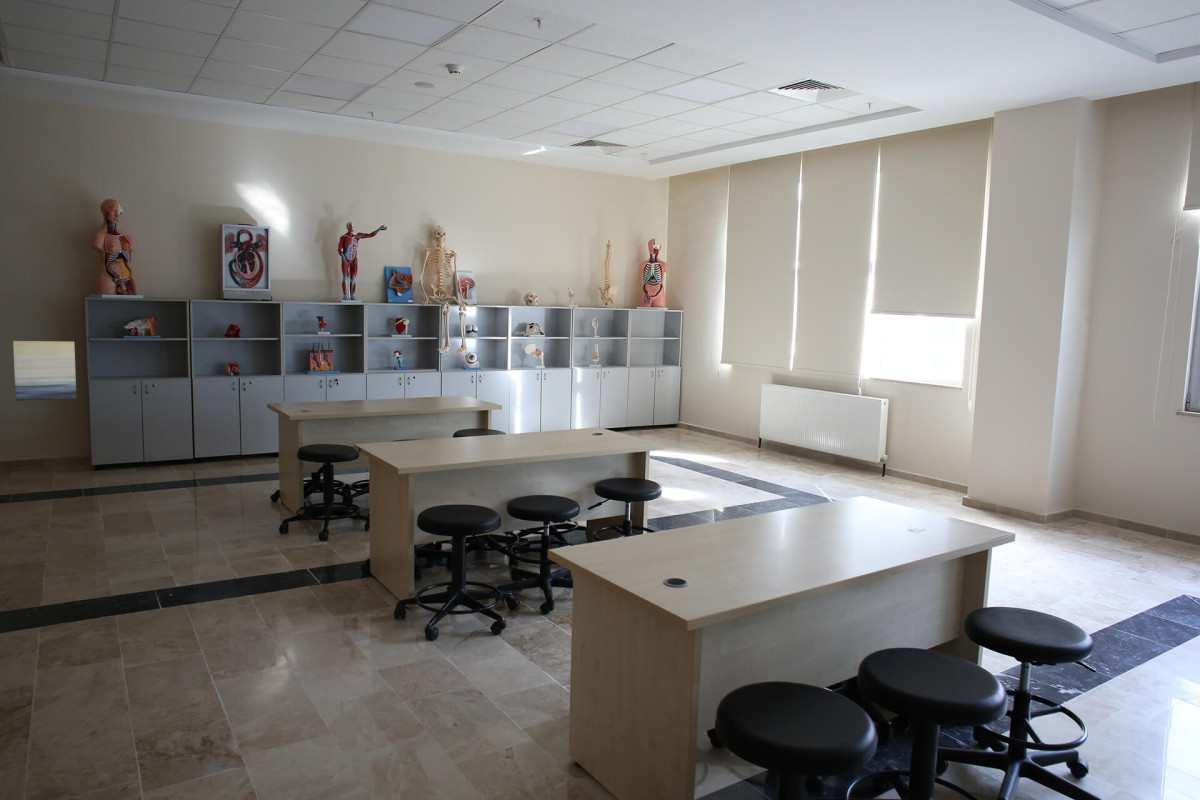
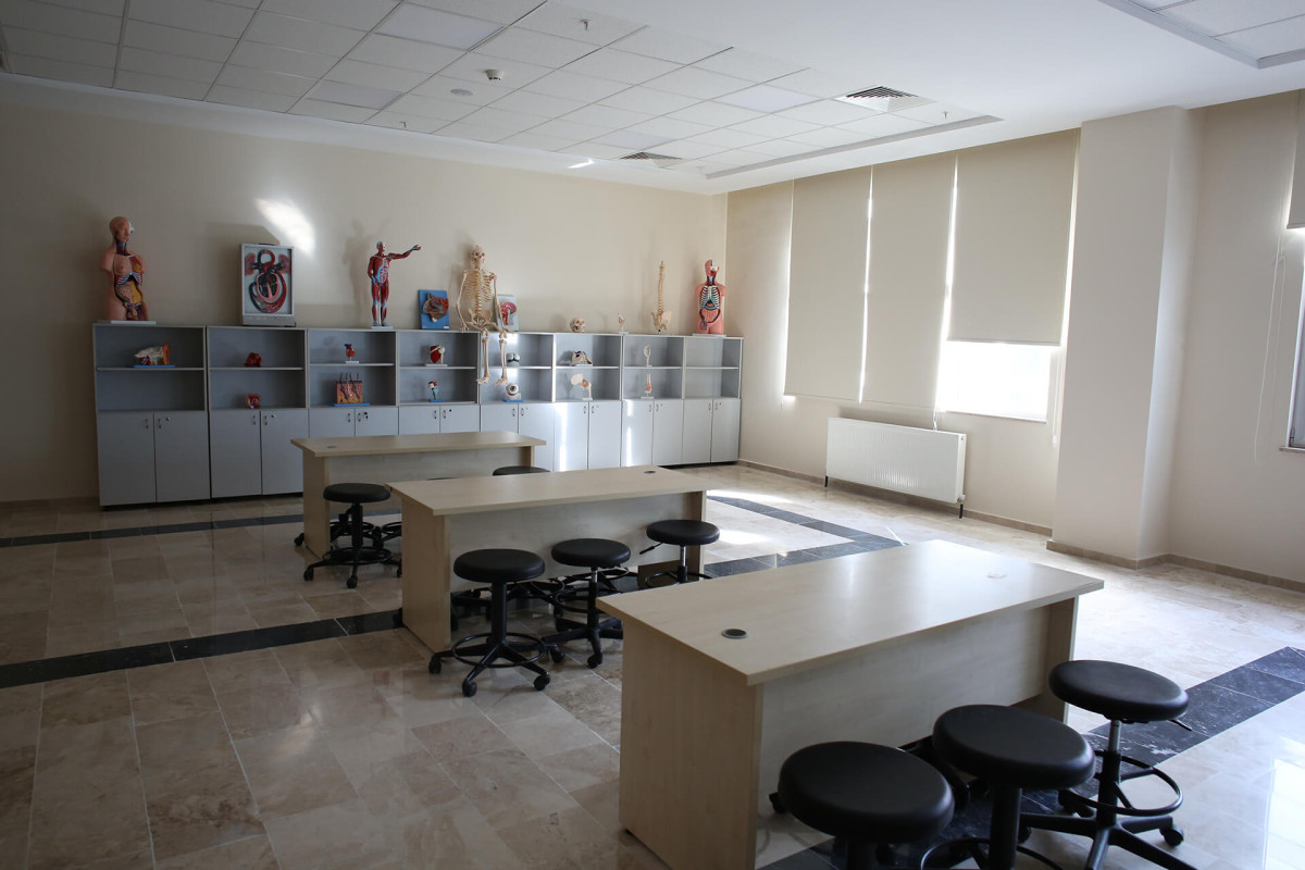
- wall art (45, 370)
